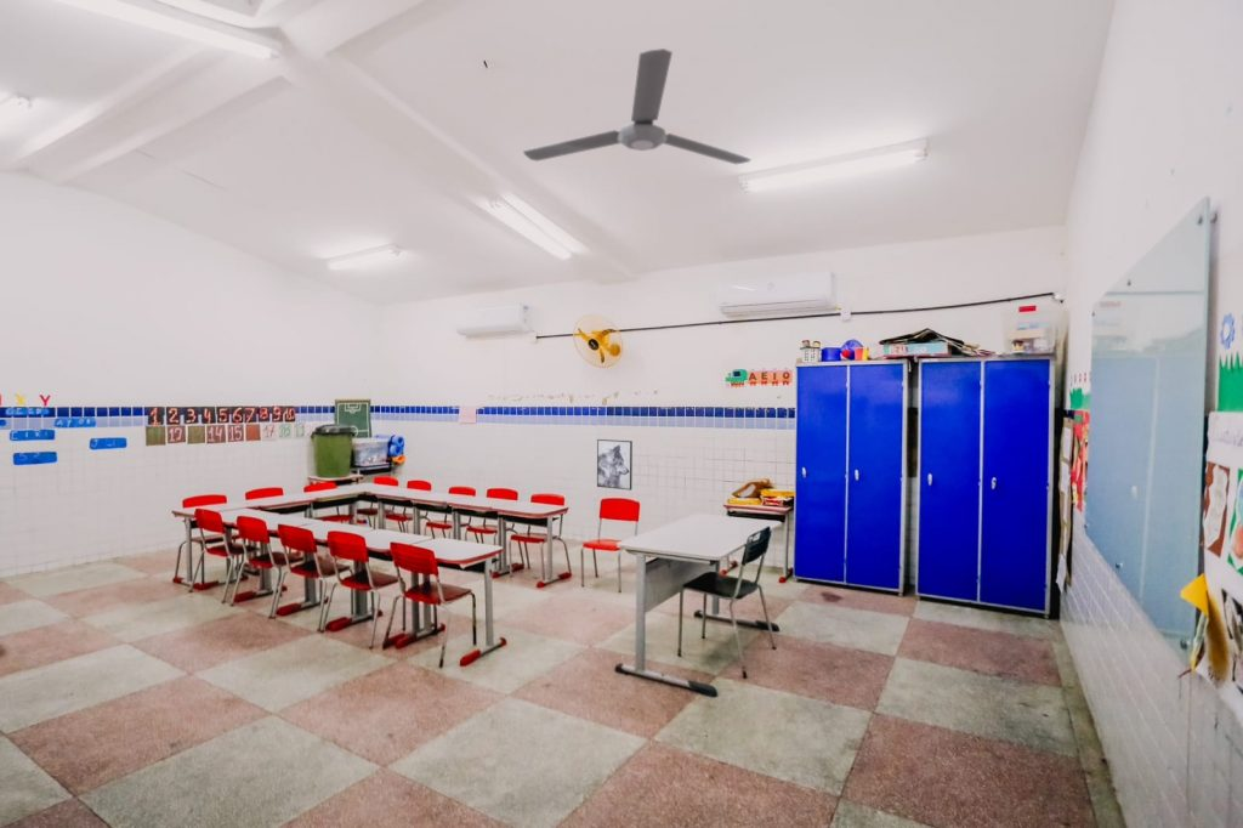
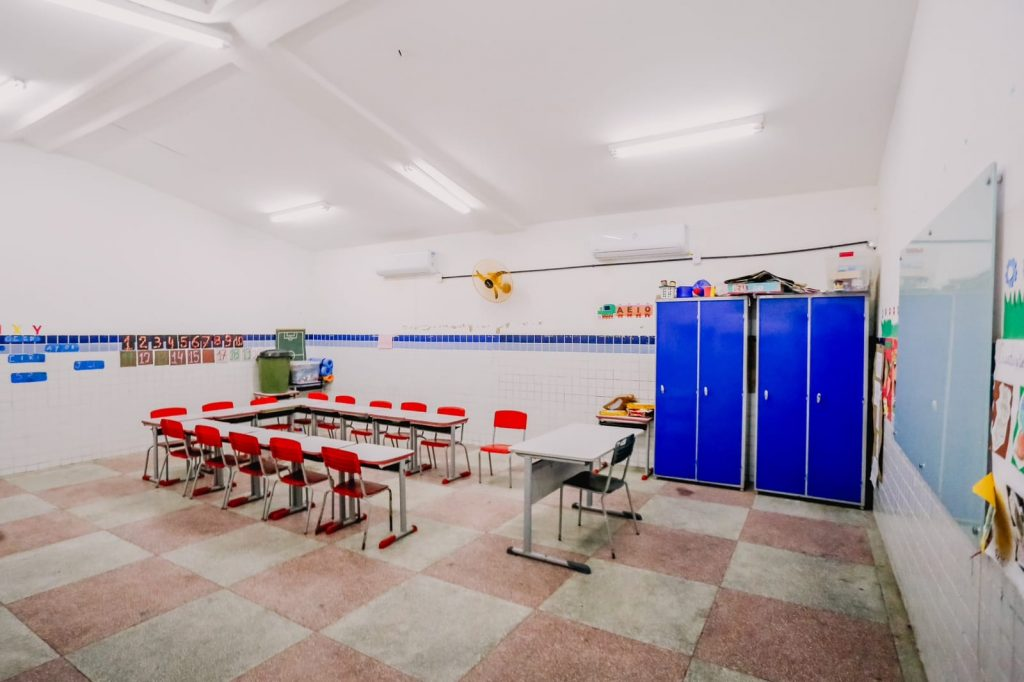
- wall art (614, 464)
- ceiling fan (638, 109)
